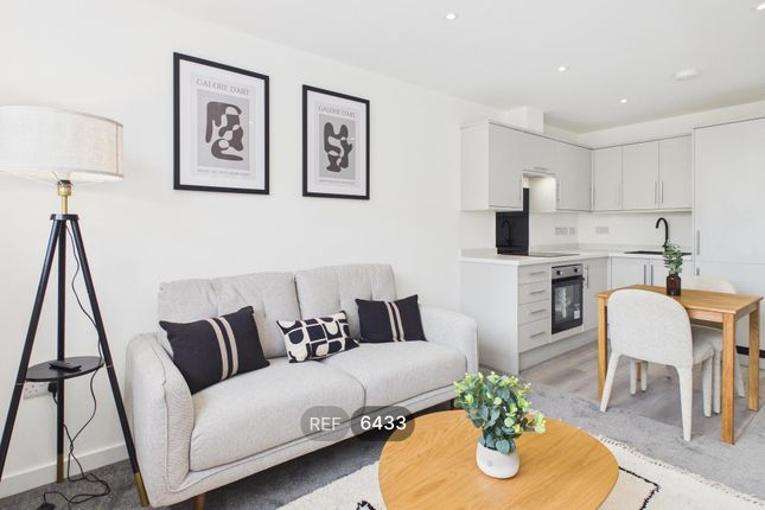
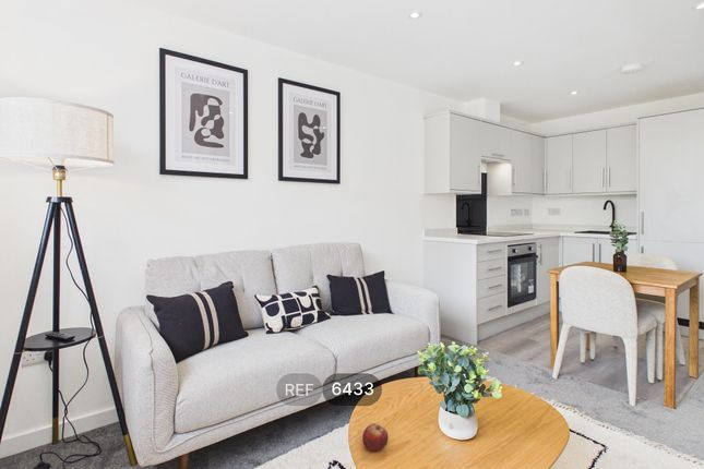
+ fruit (374, 436)
